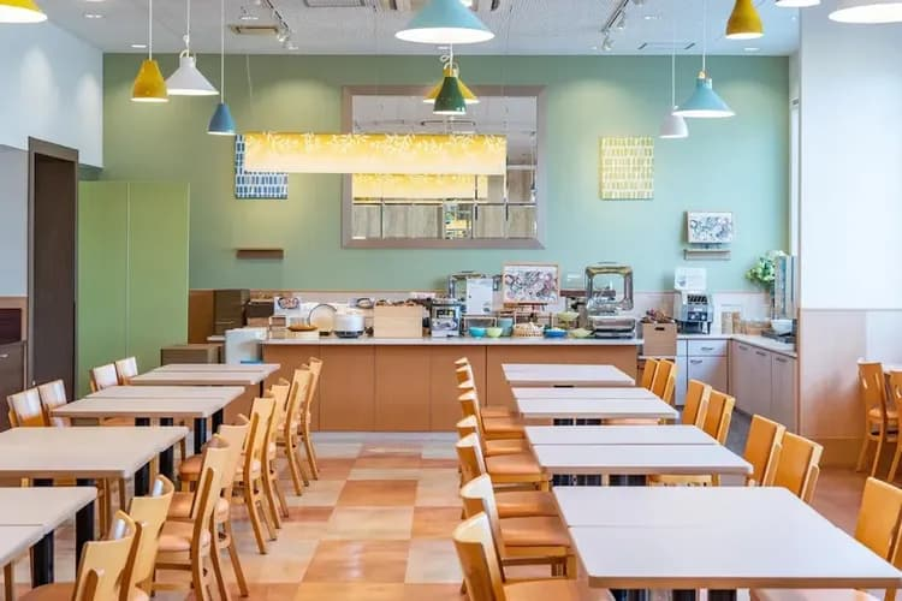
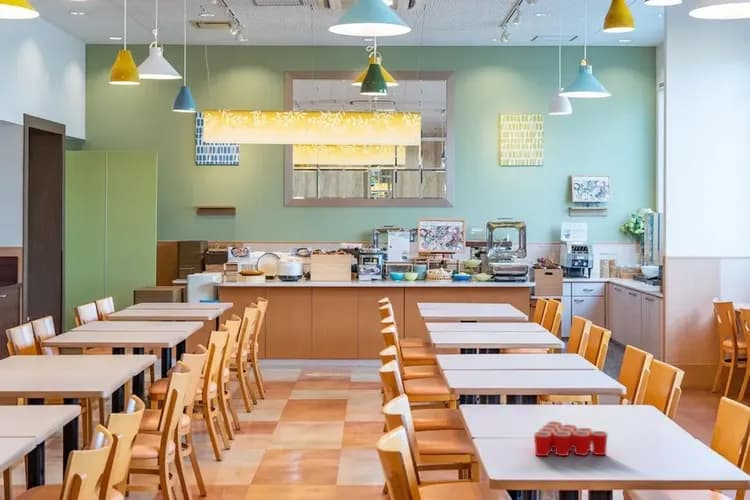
+ cup (573, 440)
